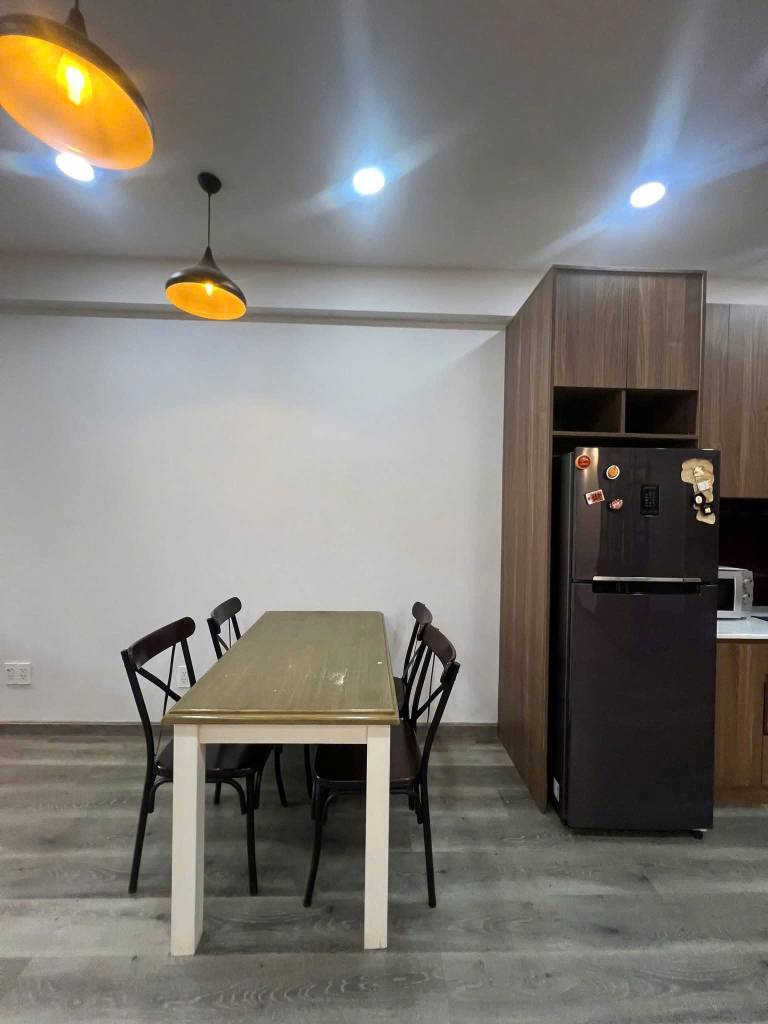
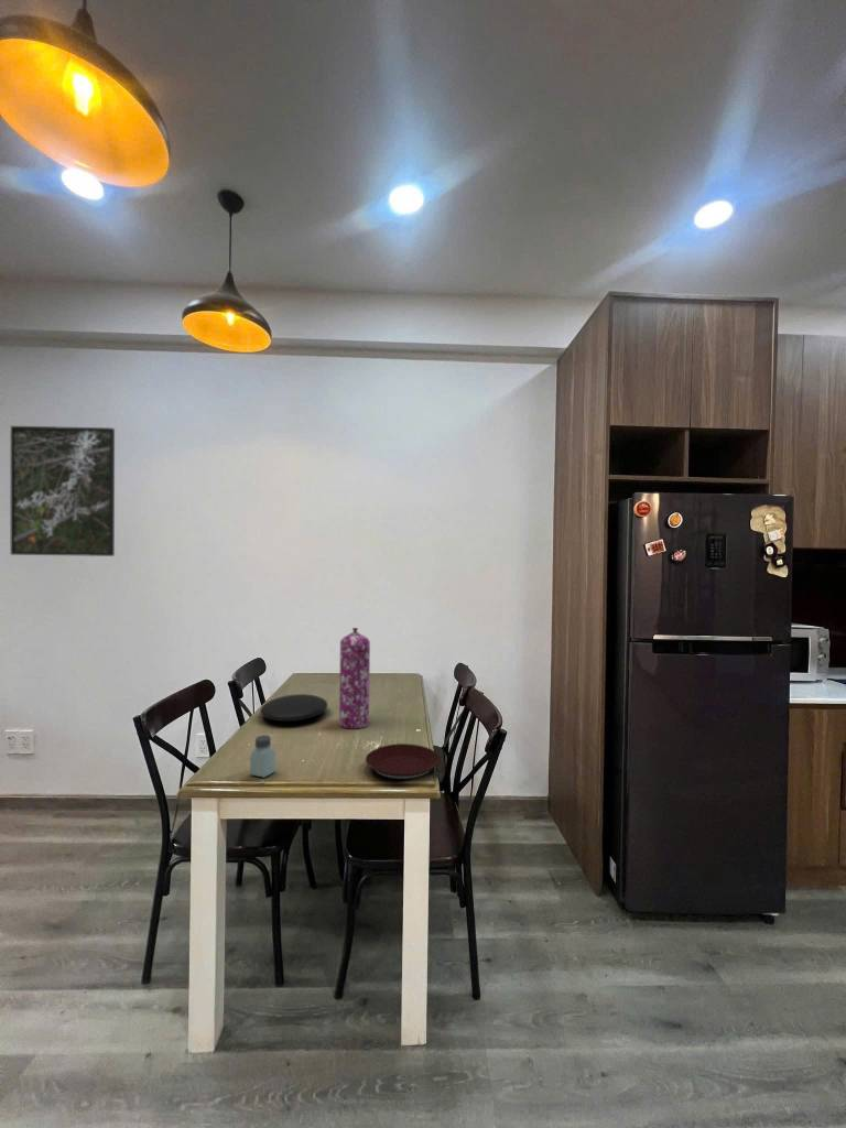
+ plate (402, 762)
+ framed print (63, 491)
+ saltshaker (262, 755)
+ plate (294, 706)
+ gas cylinder (355, 675)
